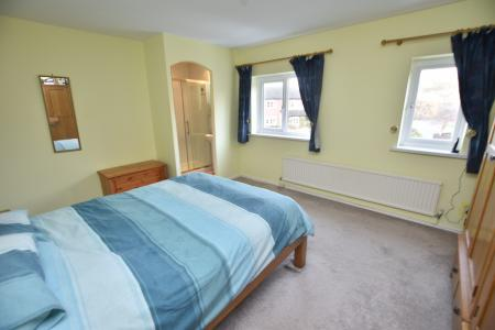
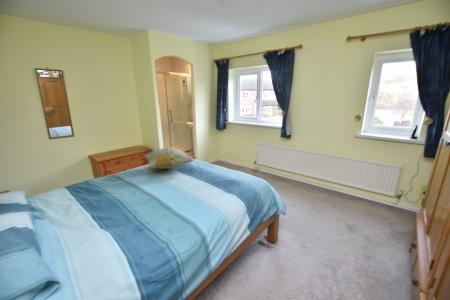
+ decorative pillow (167, 157)
